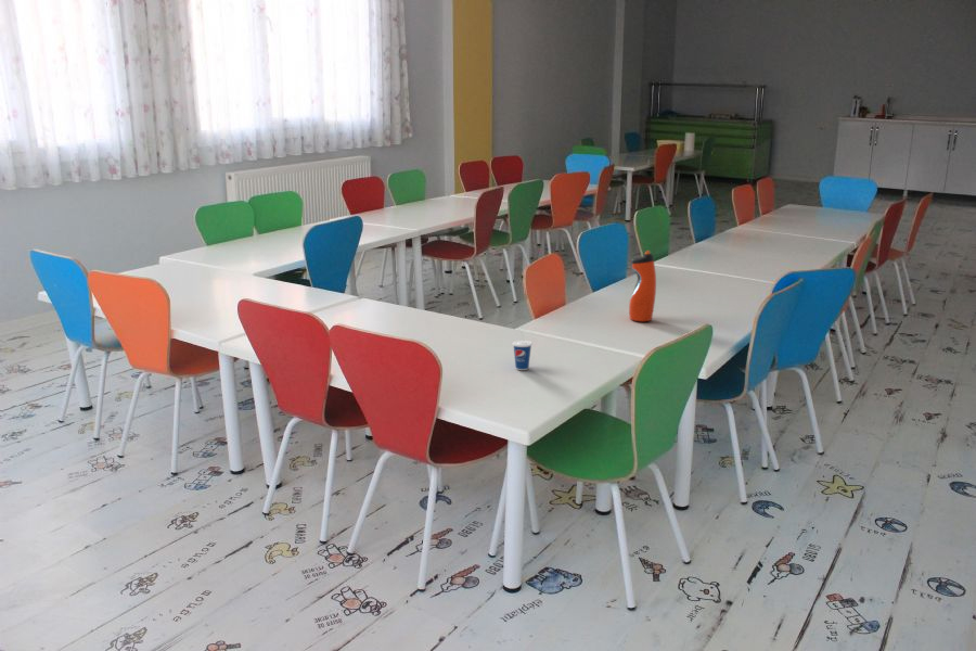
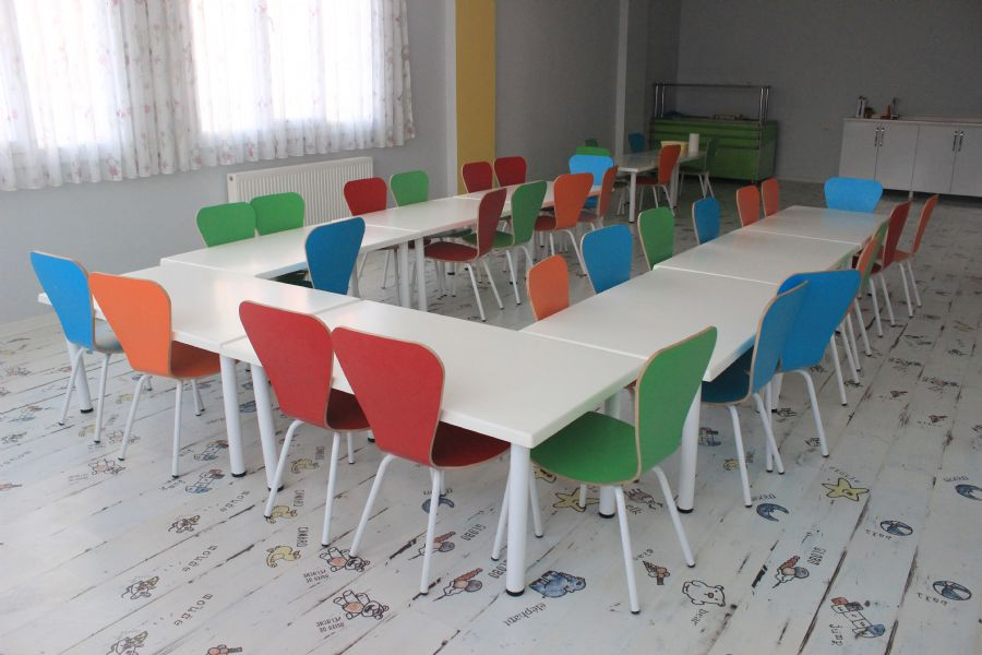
- cup (522, 348)
- water bottle (642, 285)
